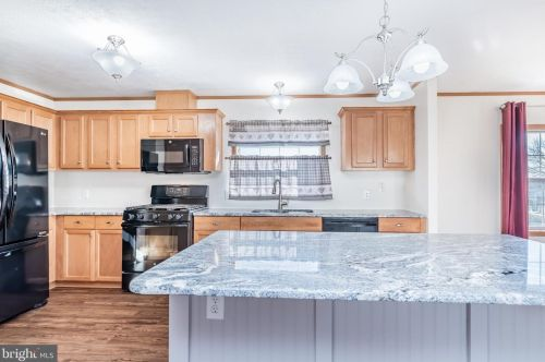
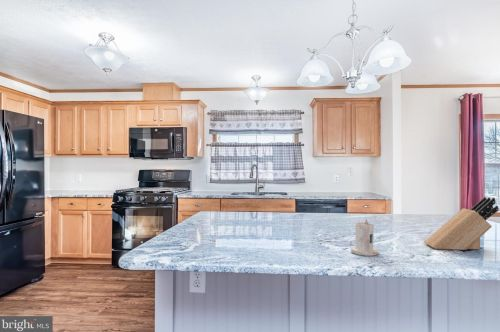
+ knife block (461, 221)
+ candle (364, 236)
